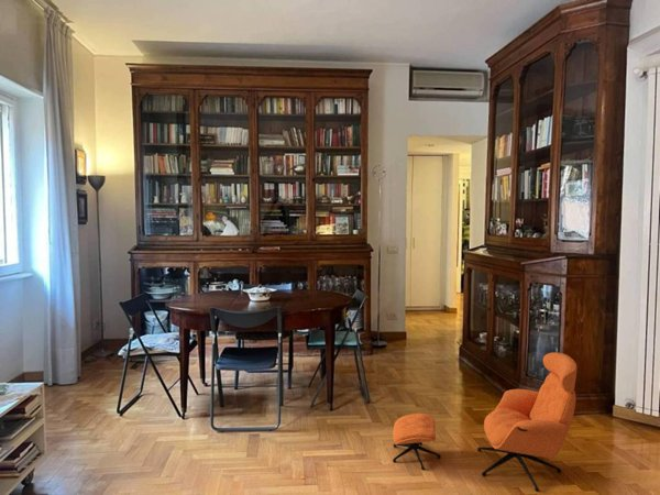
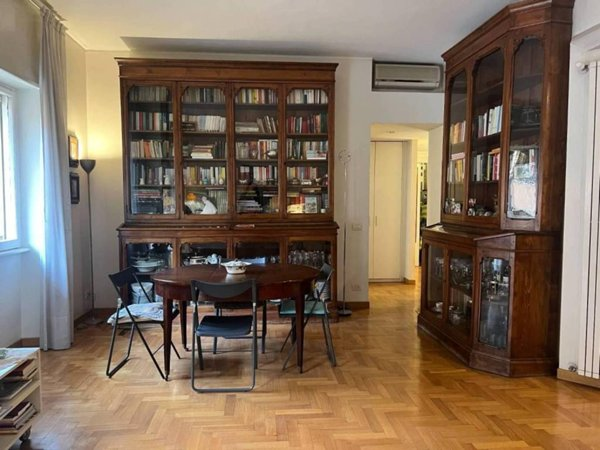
- armchair (486, 416)
